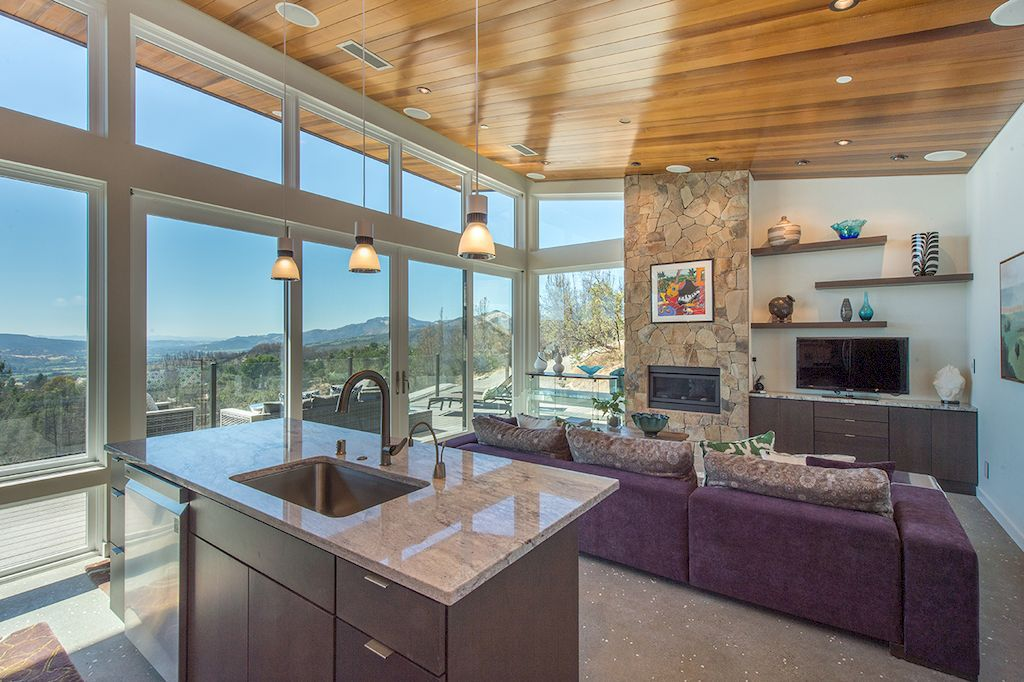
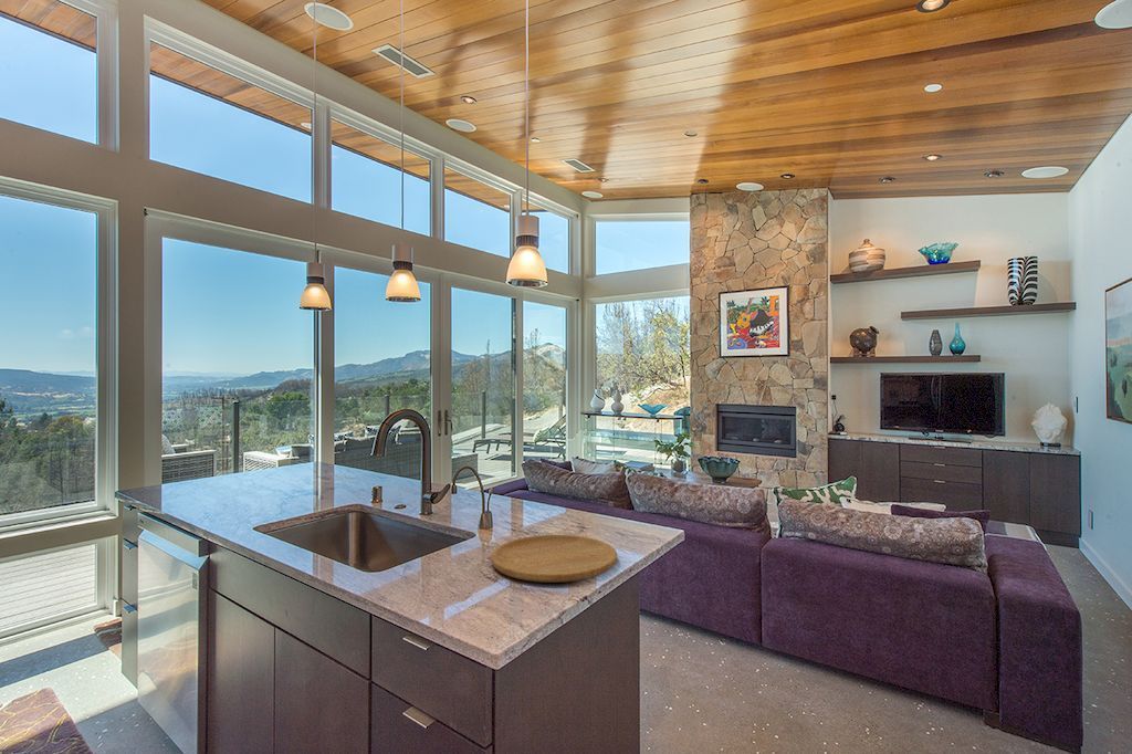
+ cutting board (554, 556)
